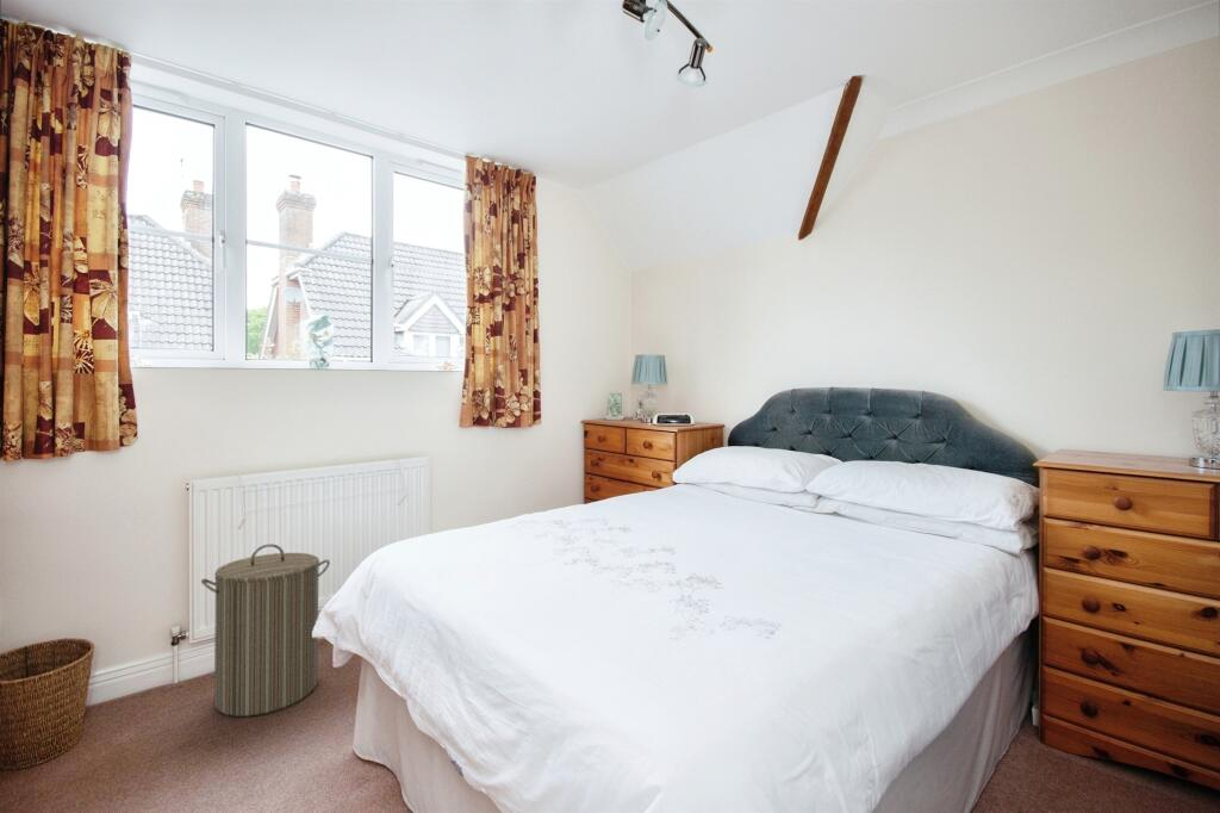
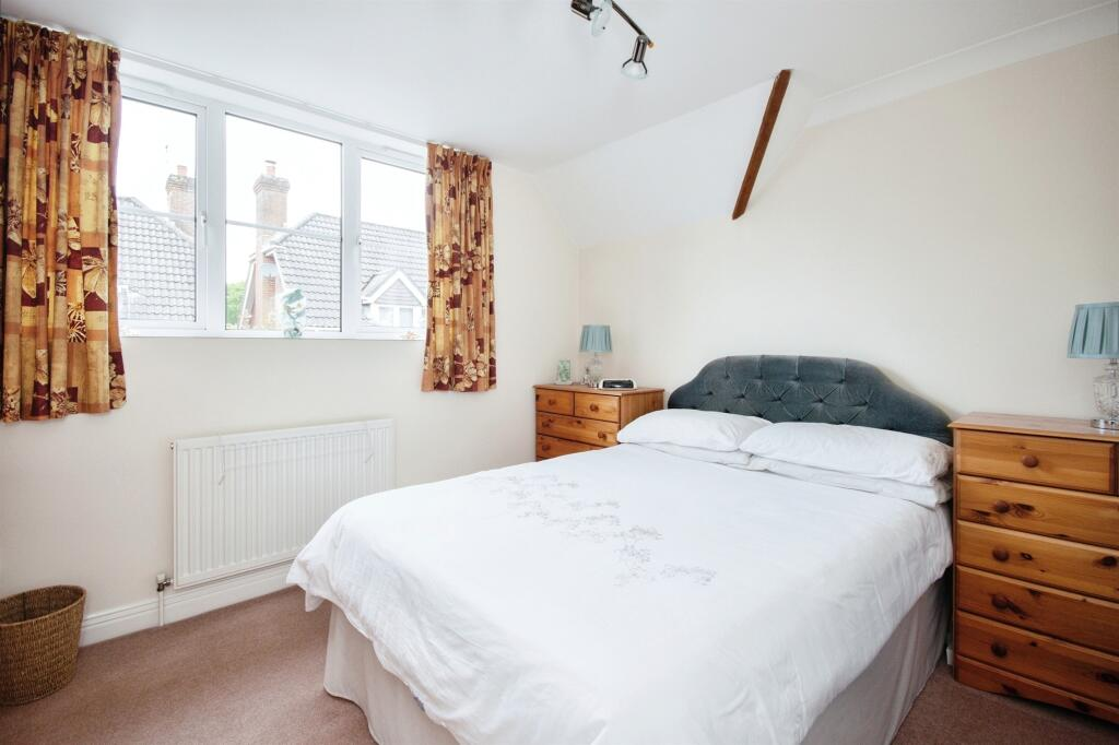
- laundry hamper (268, 617)
